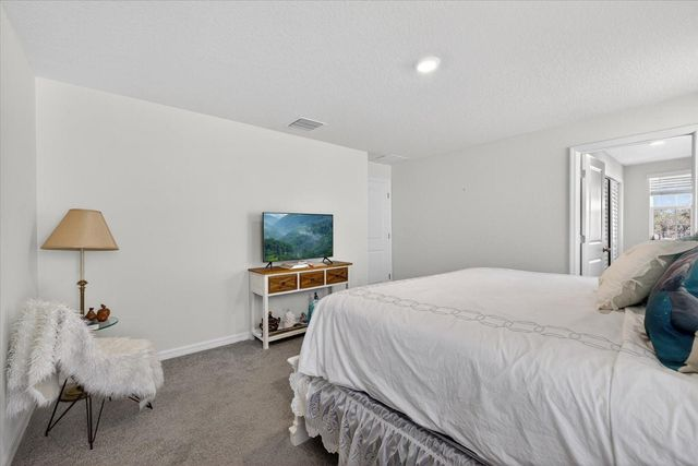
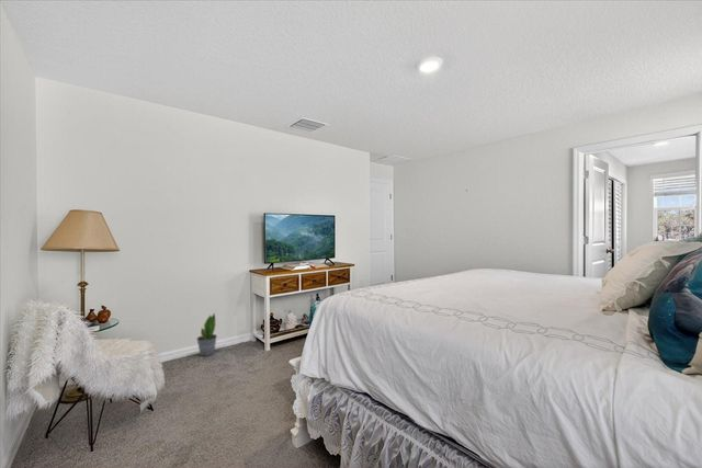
+ potted plant (206, 333)
